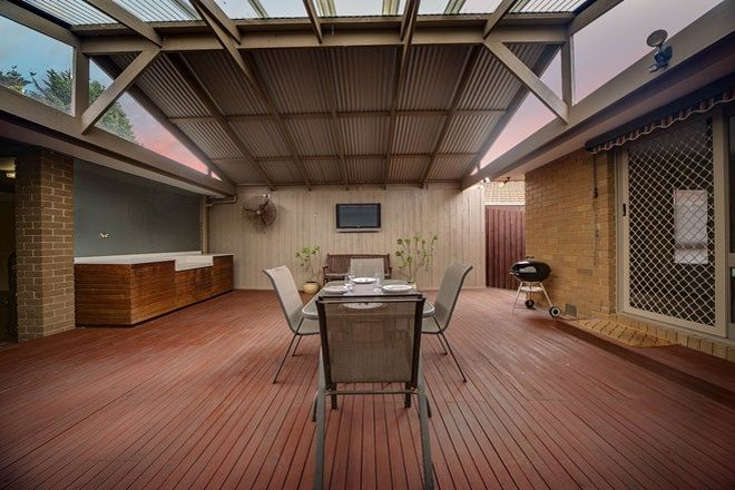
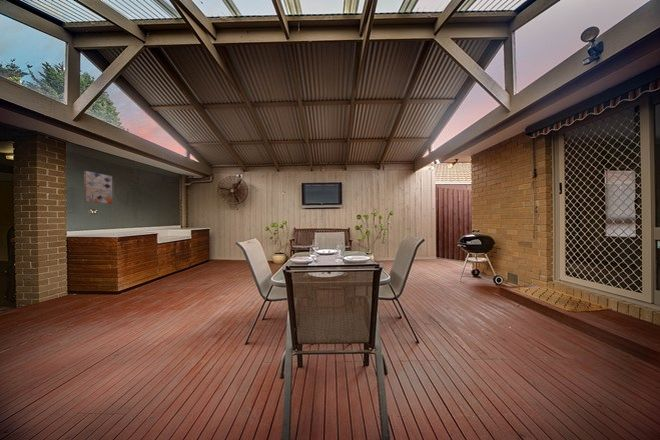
+ wall art (98, 188)
